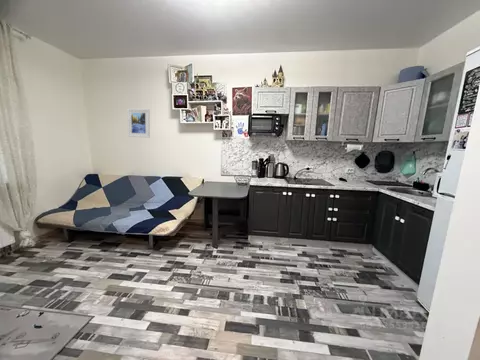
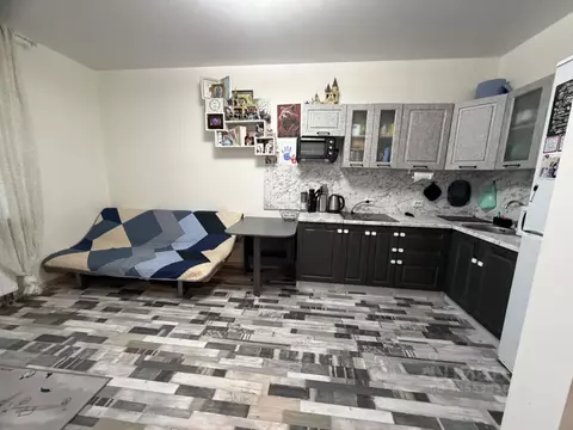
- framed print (138, 123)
